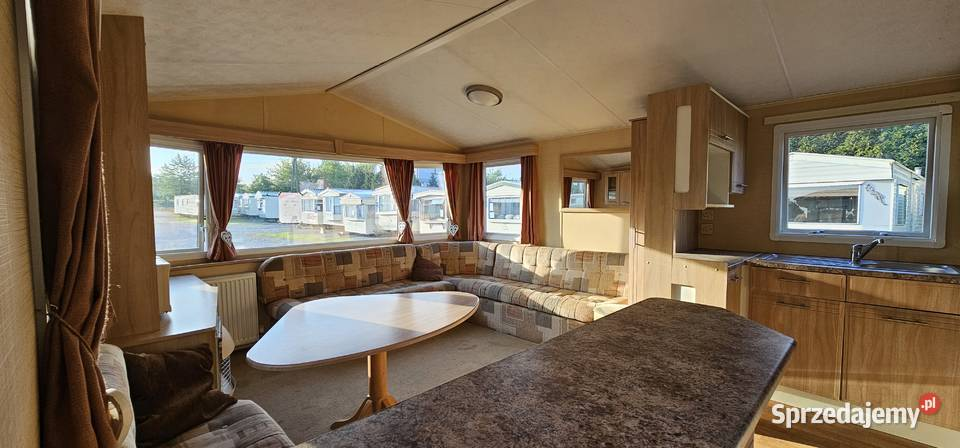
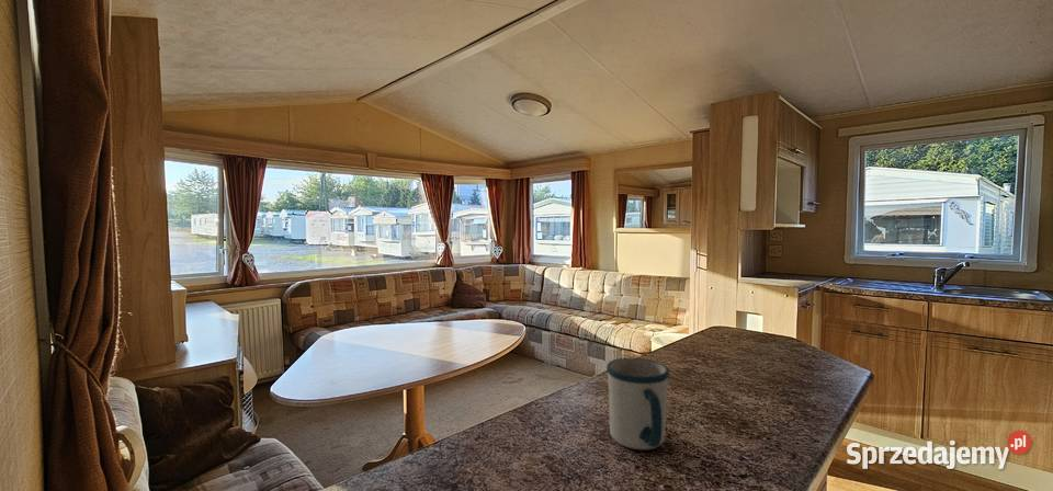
+ mug (637, 404)
